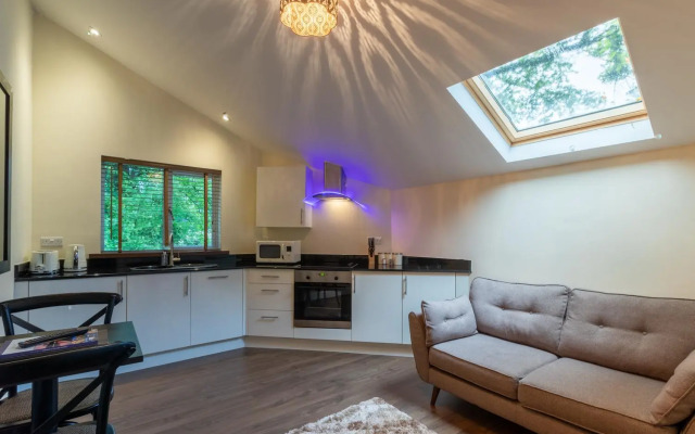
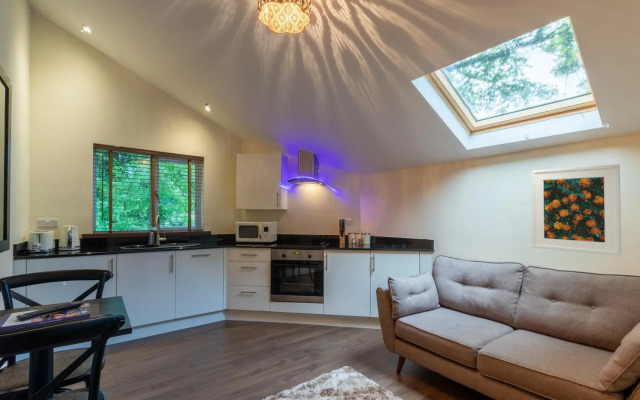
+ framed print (572, 209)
